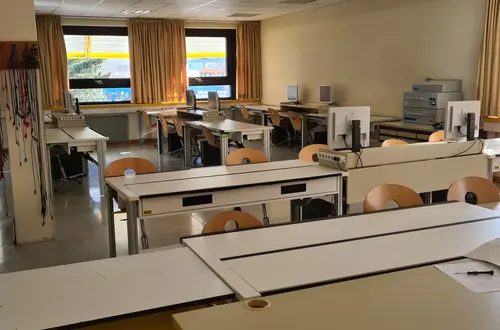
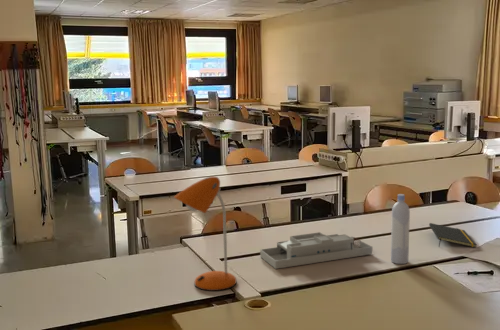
+ bottle (400, 228)
+ desk lamp (223, 231)
+ notepad (451, 234)
+ desk organizer (316, 246)
